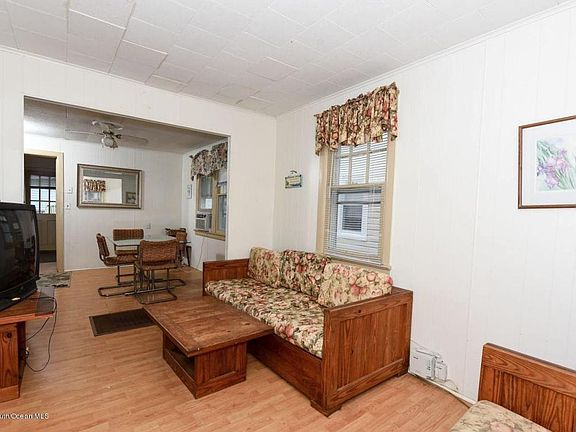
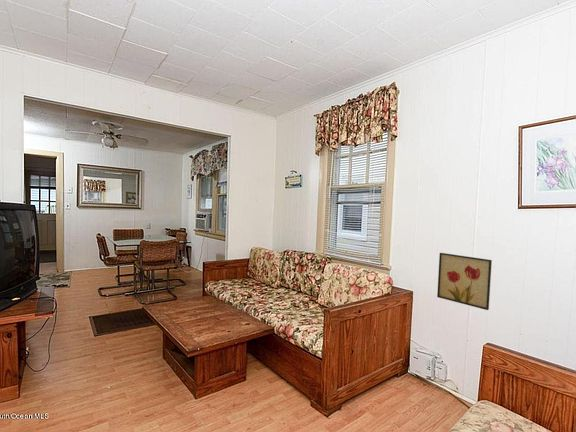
+ wall art (463, 279)
